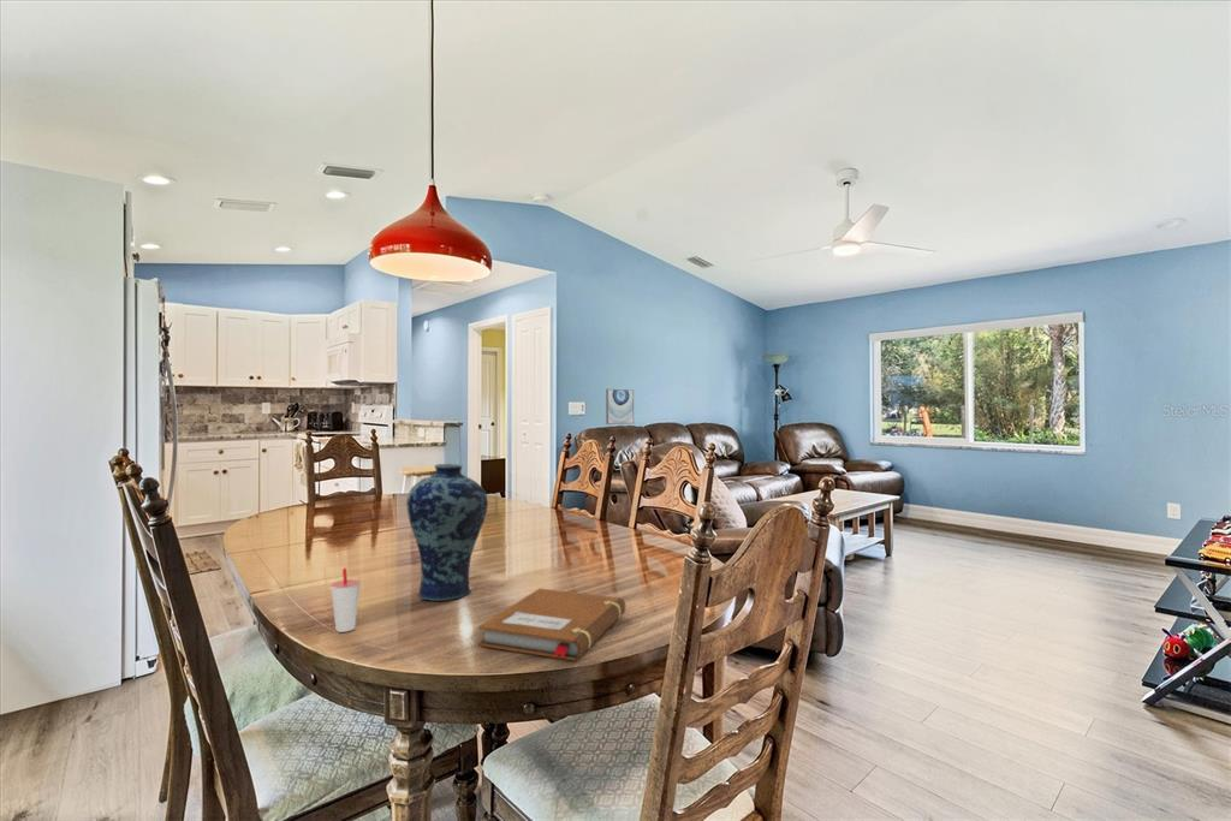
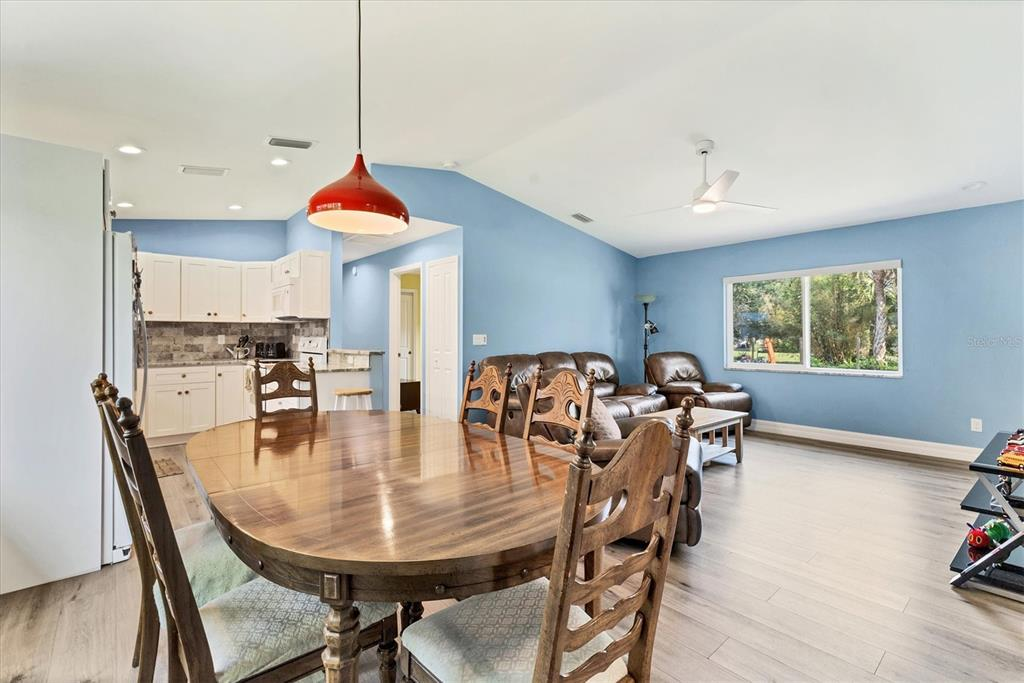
- wall art (619, 406)
- notebook (555, 620)
- cup (345, 597)
- vase (447, 528)
